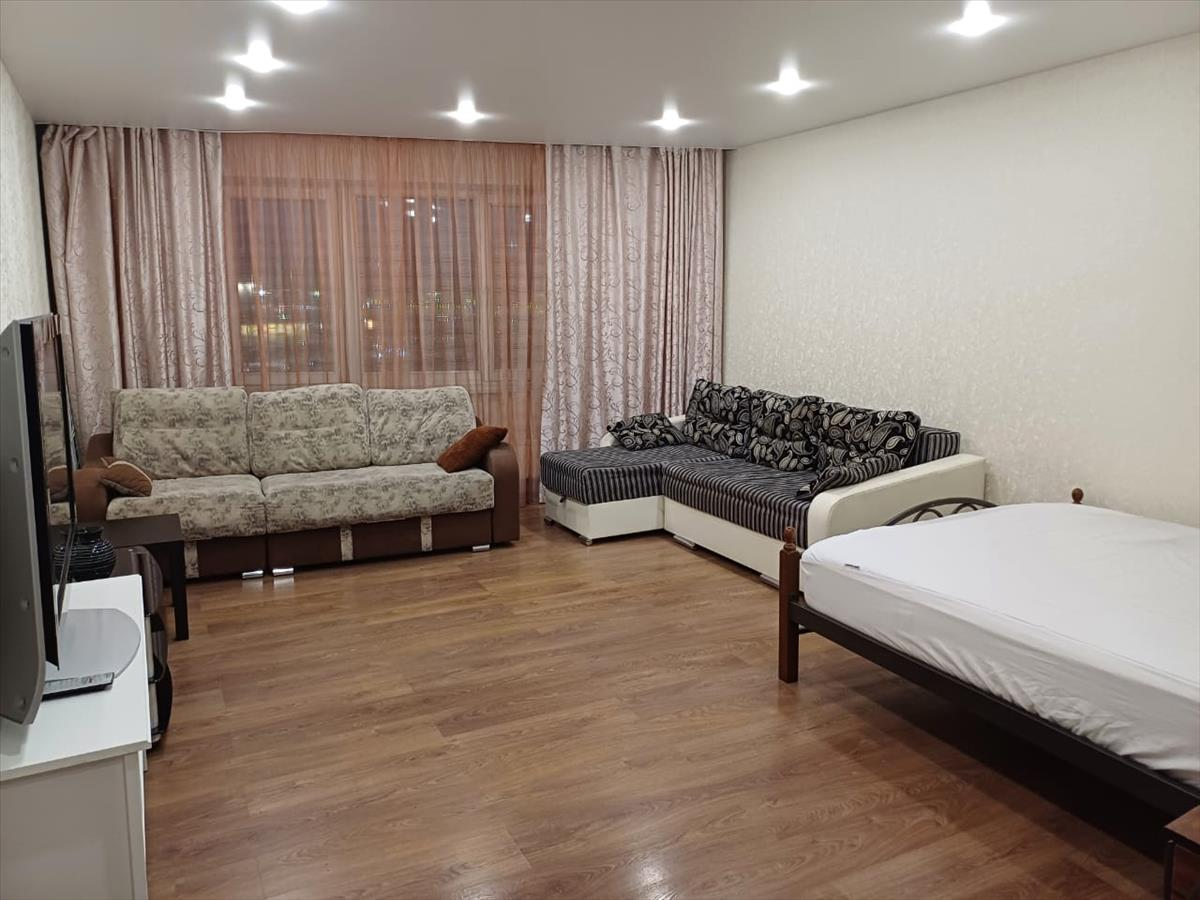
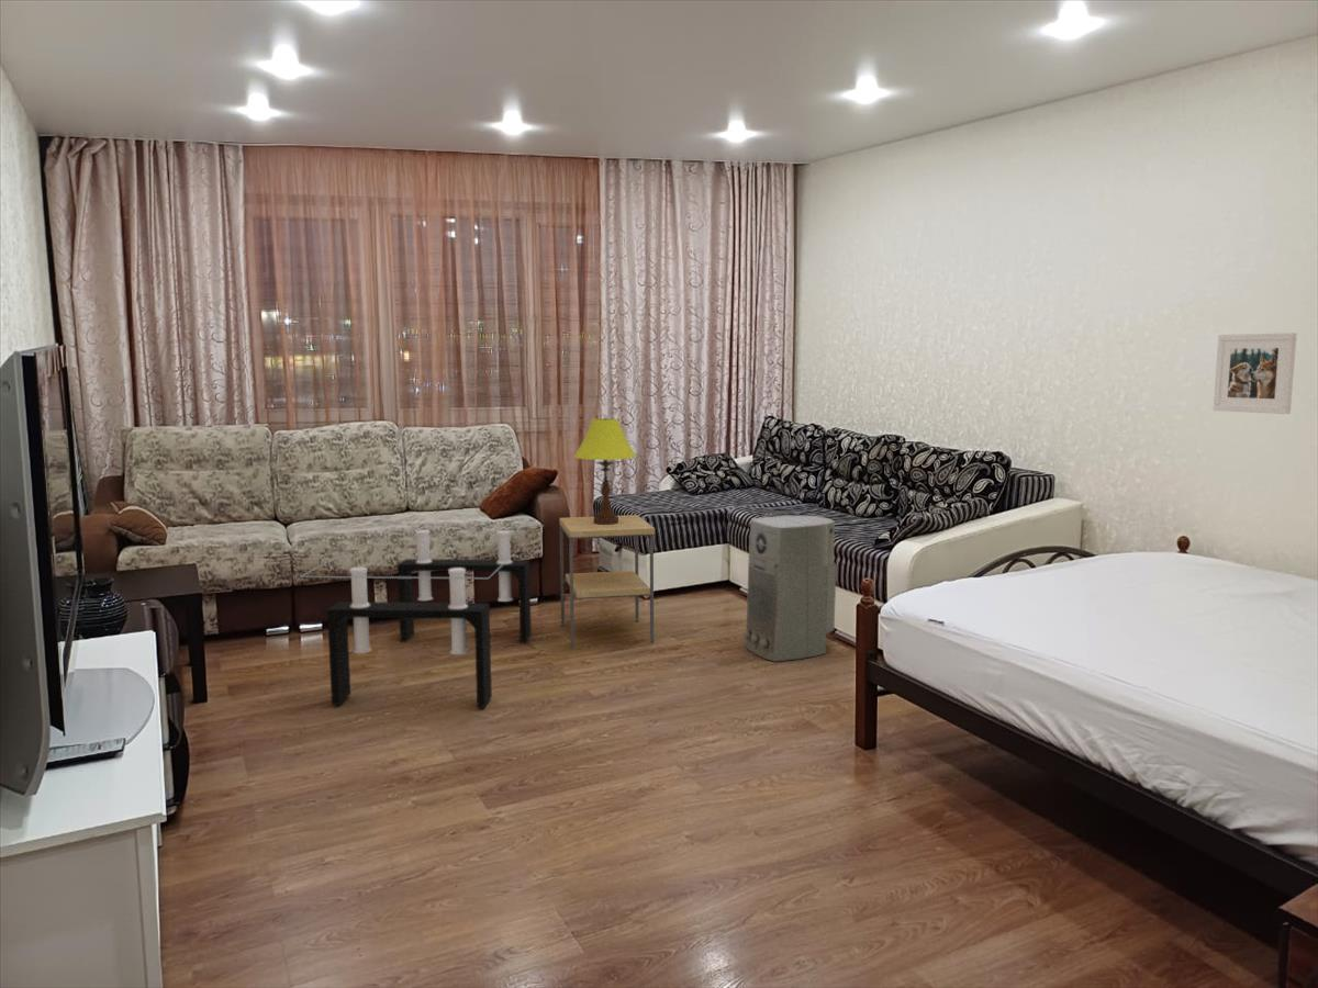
+ side table (605, 579)
+ air purifier (791, 585)
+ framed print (1253, 373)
+ table lamp (605, 470)
+ coffee table (439, 607)
